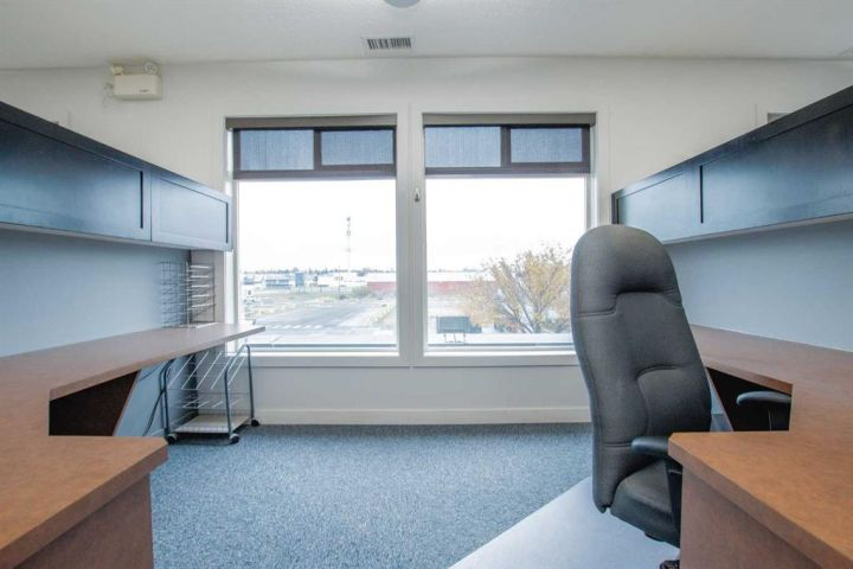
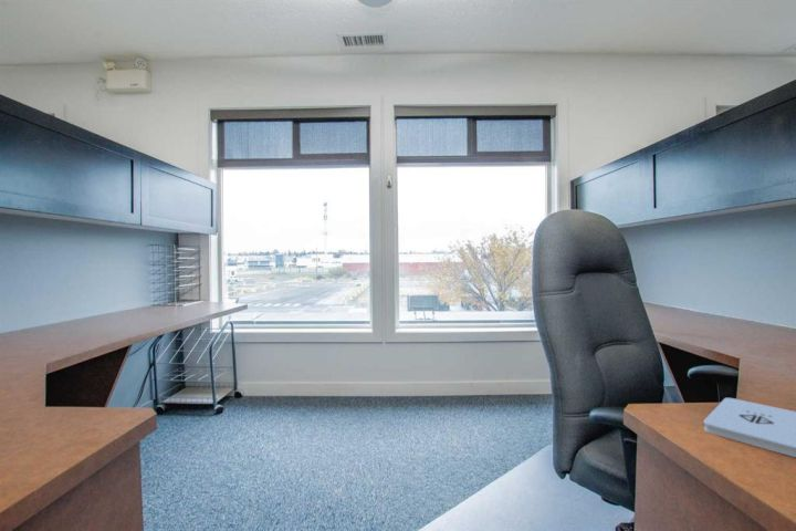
+ notepad (757, 423)
